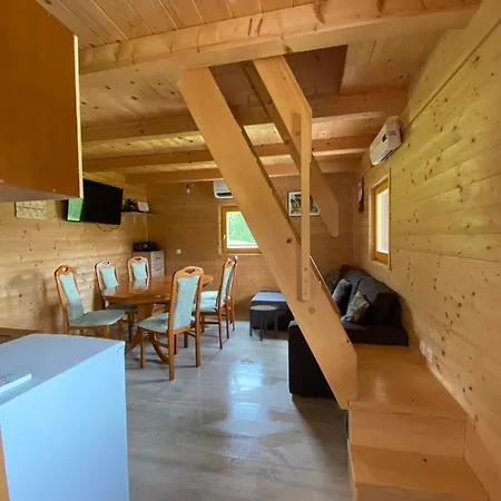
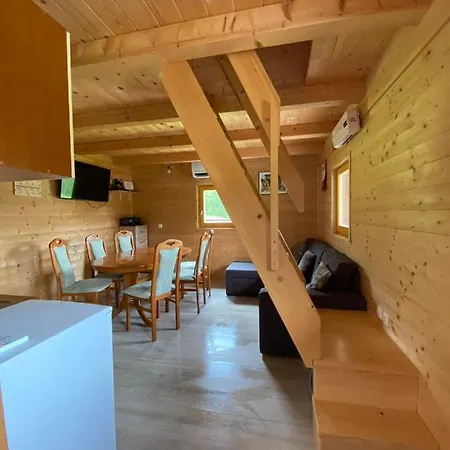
- side table (264, 321)
